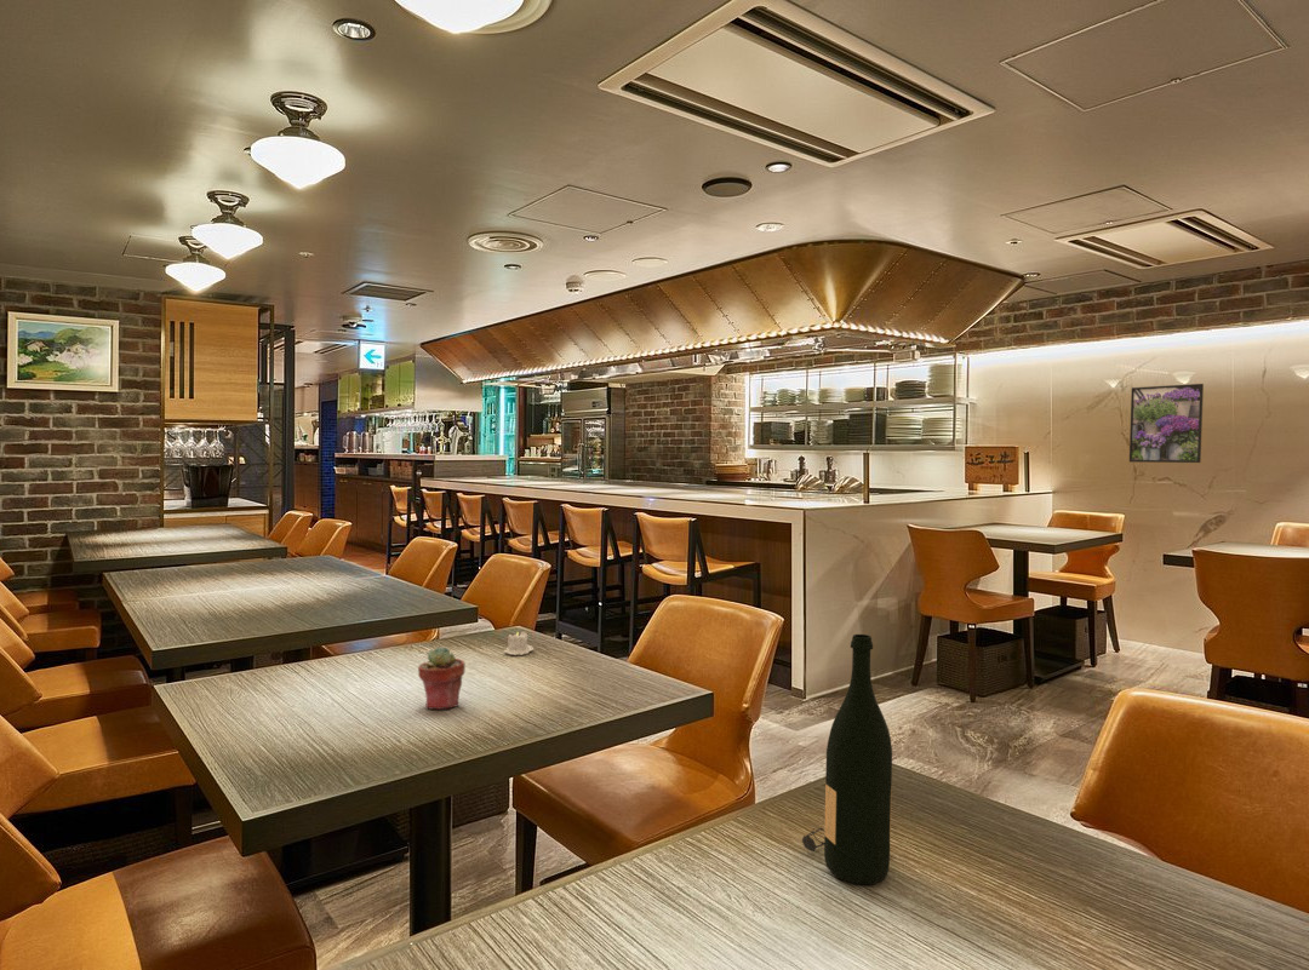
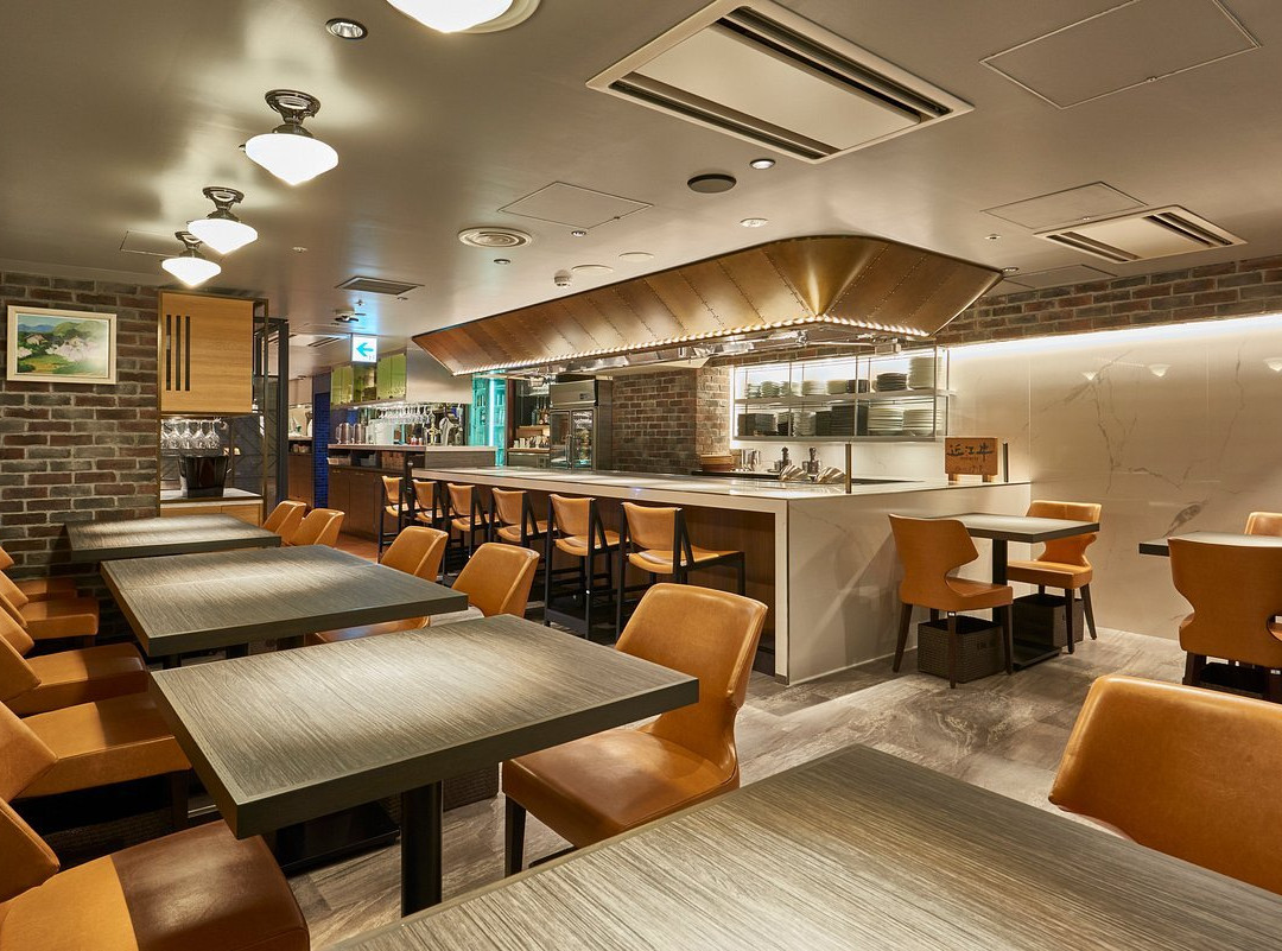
- potted succulent (441, 676)
- wine bottle (851, 747)
- candle (518, 641)
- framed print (1165, 424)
